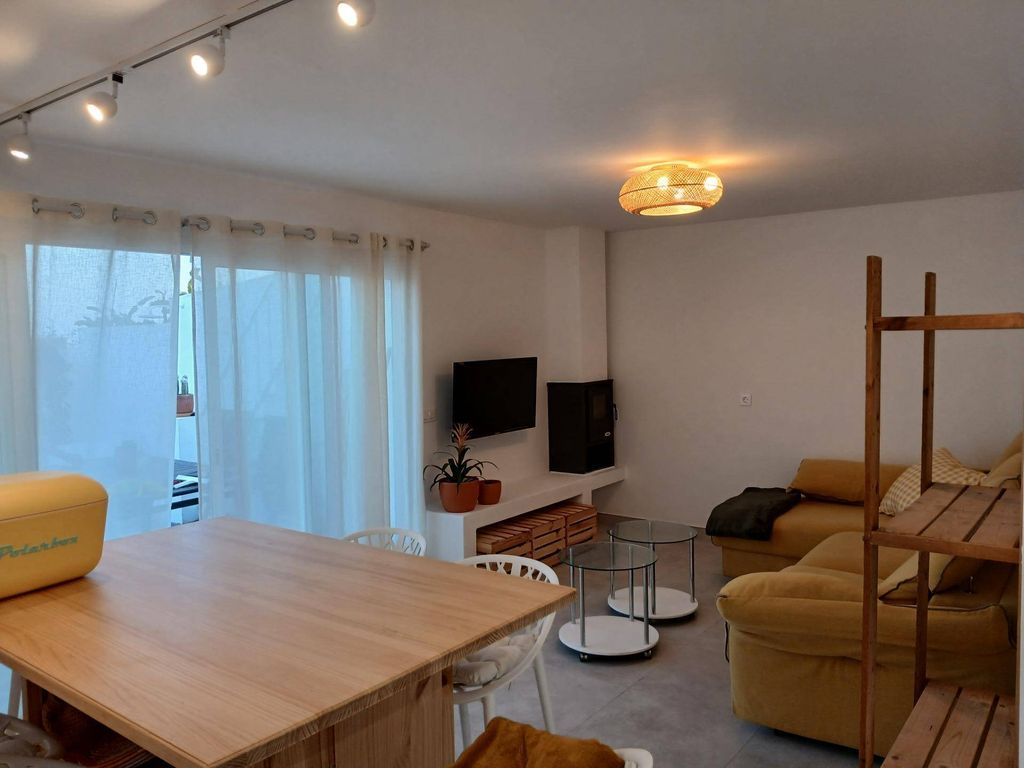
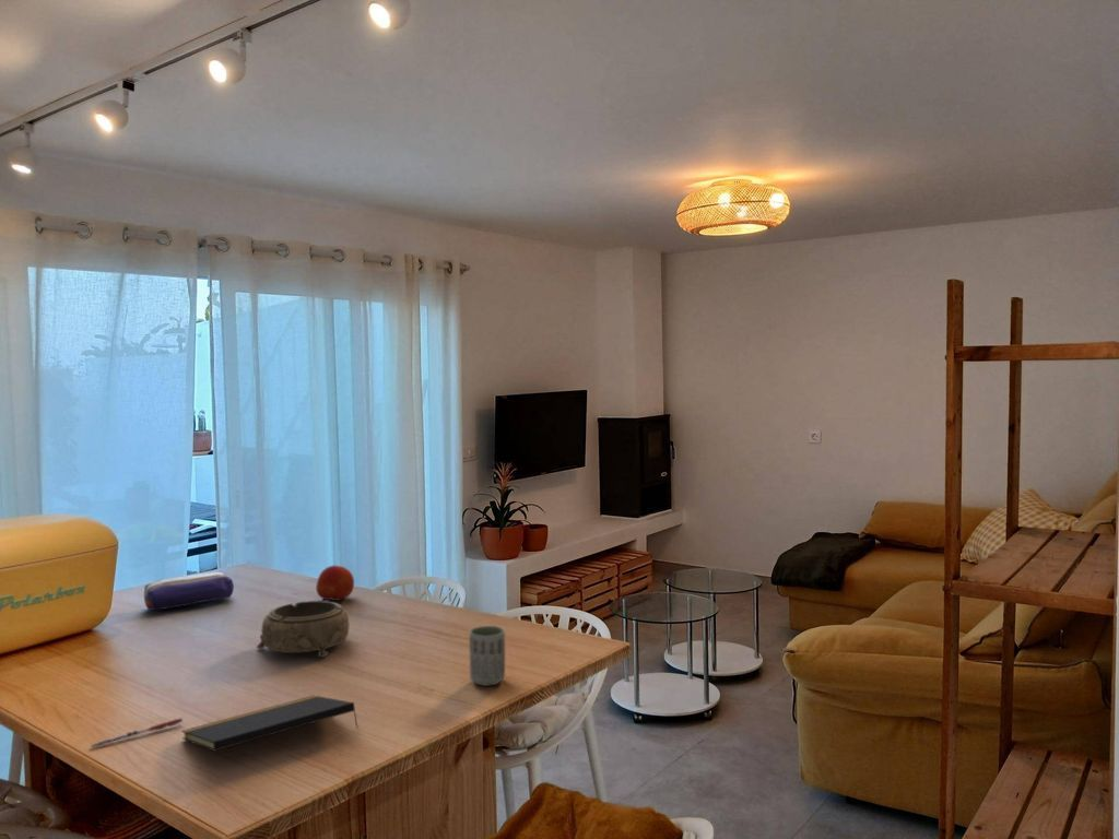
+ pencil case (190, 590)
+ pen (138, 731)
+ decorative bowl (303, 627)
+ cup (487, 655)
+ notepad (269, 720)
+ fruit (335, 582)
